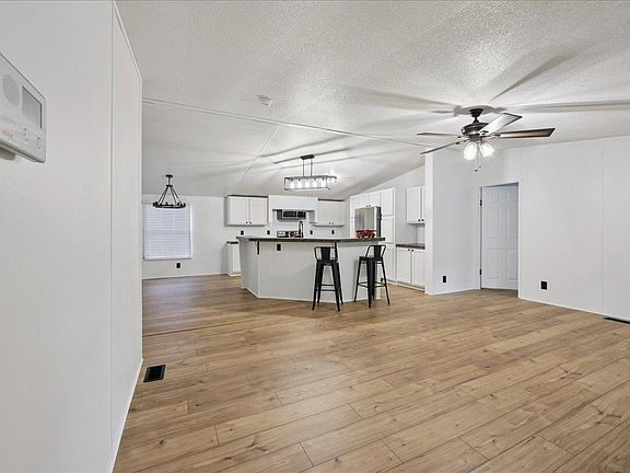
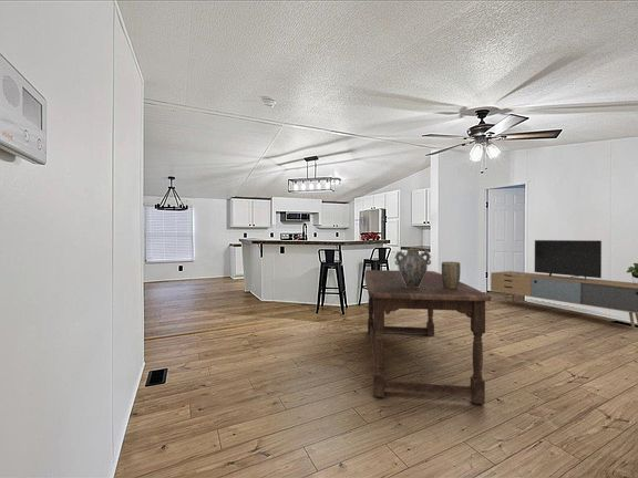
+ media console (563, 277)
+ ceramic jug (412, 268)
+ plant pot (451, 274)
+ dining table (410, 328)
